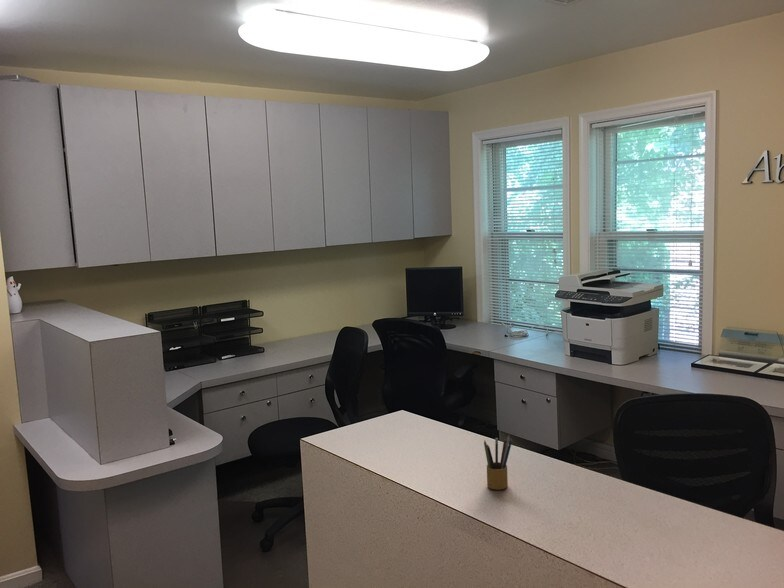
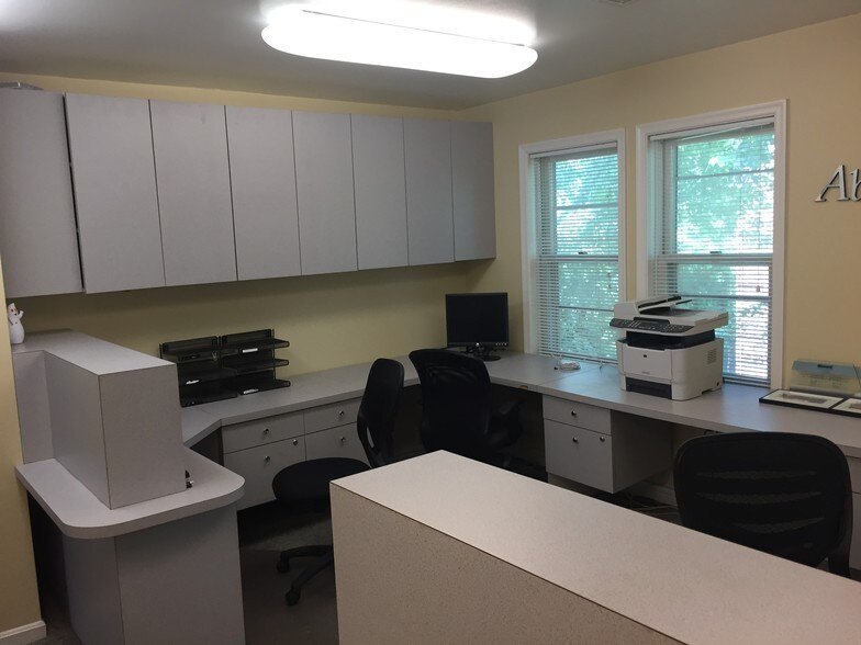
- pencil box (496, 461)
